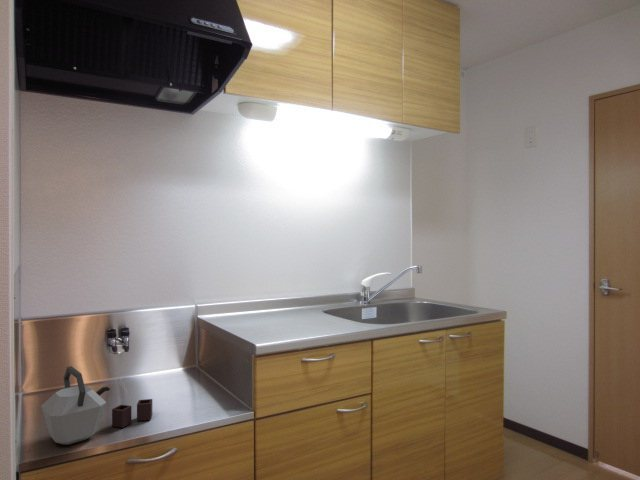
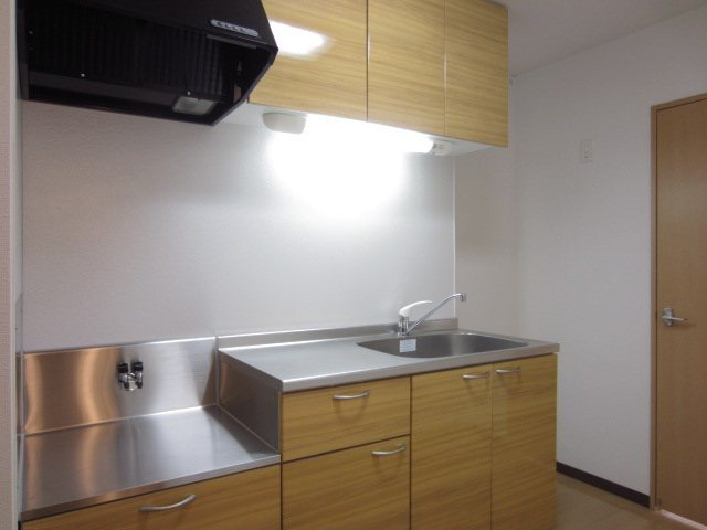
- kettle (101, 398)
